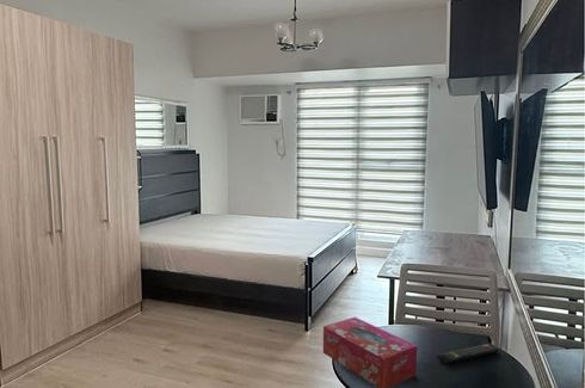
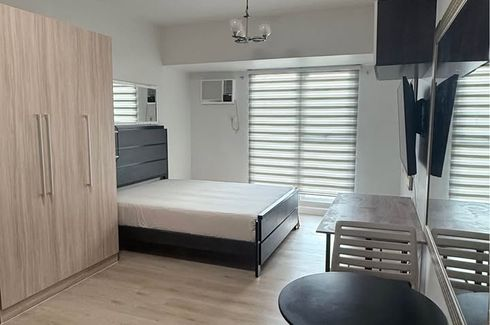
- tissue box (367, 349)
- remote control (468, 353)
